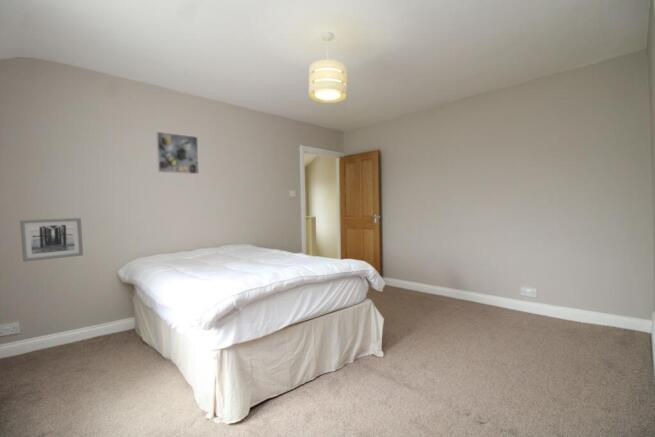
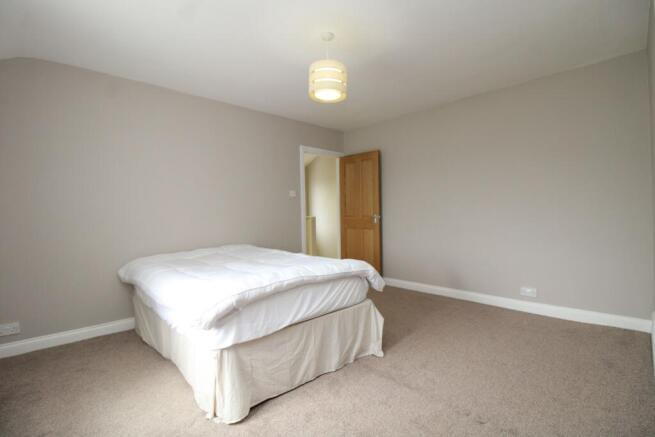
- wall art (53, 238)
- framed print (178, 153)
